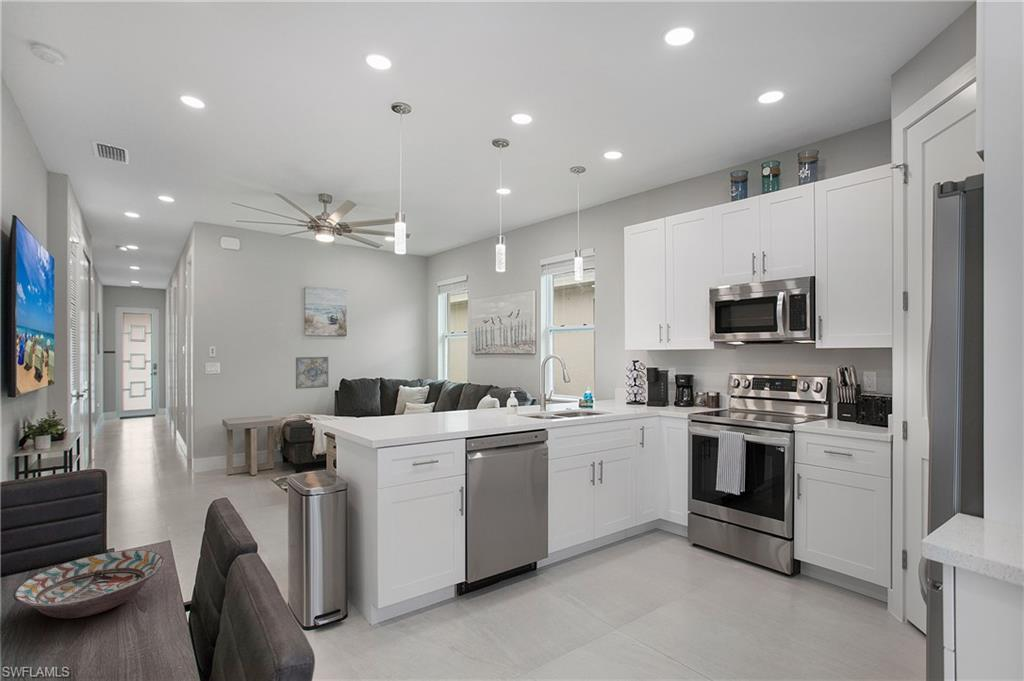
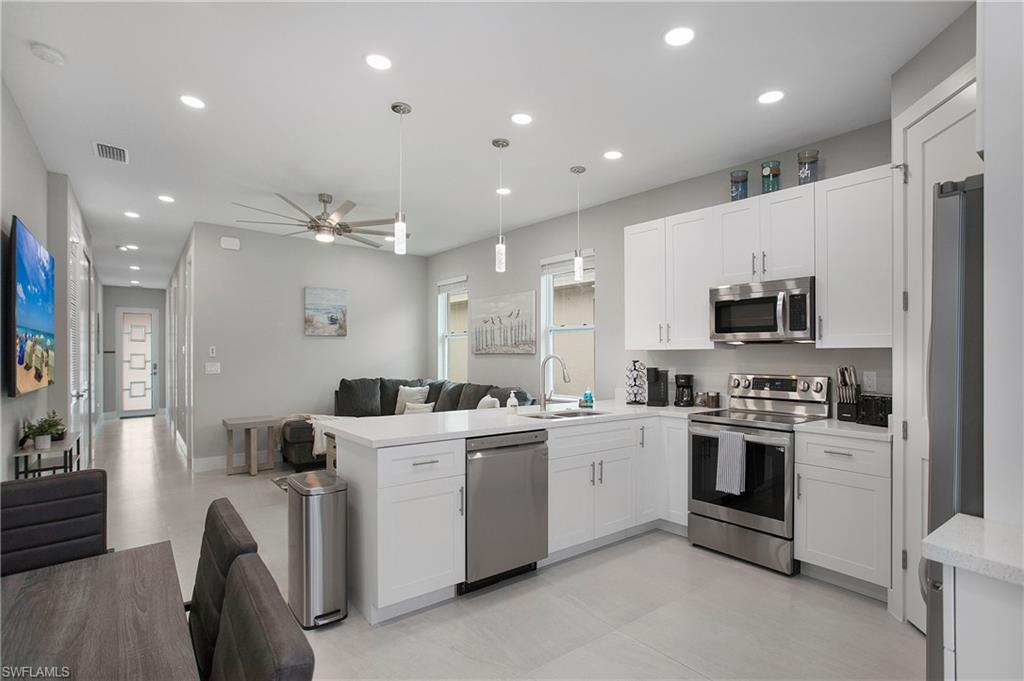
- wall art (312, 372)
- decorative bowl (94, 588)
